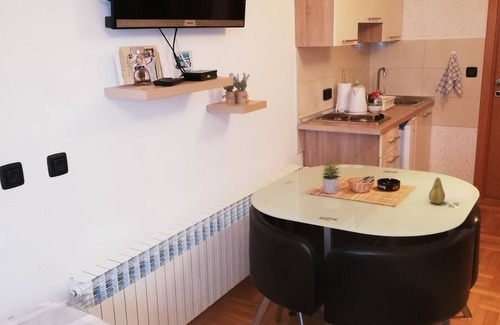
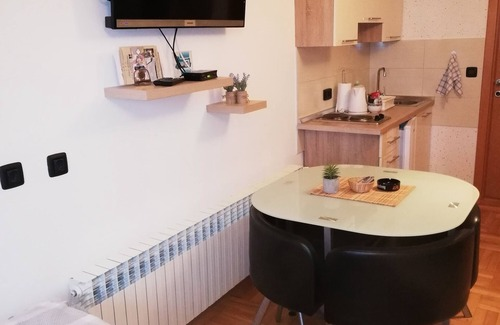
- fruit (437, 189)
